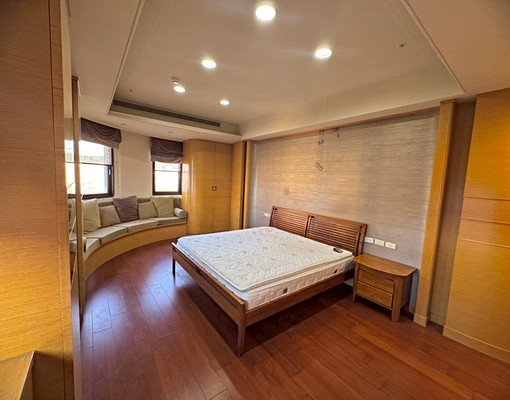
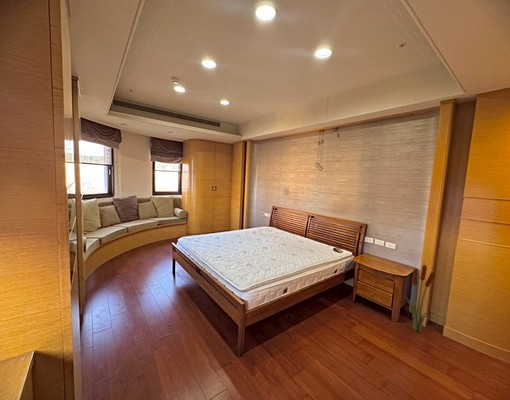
+ decorative plant (419, 294)
